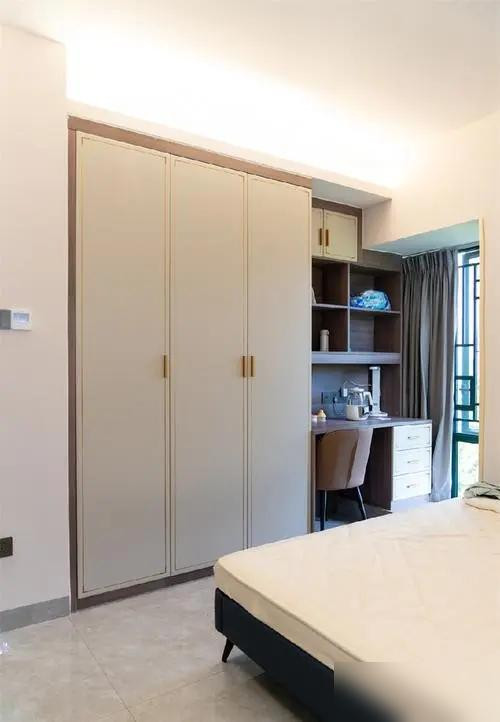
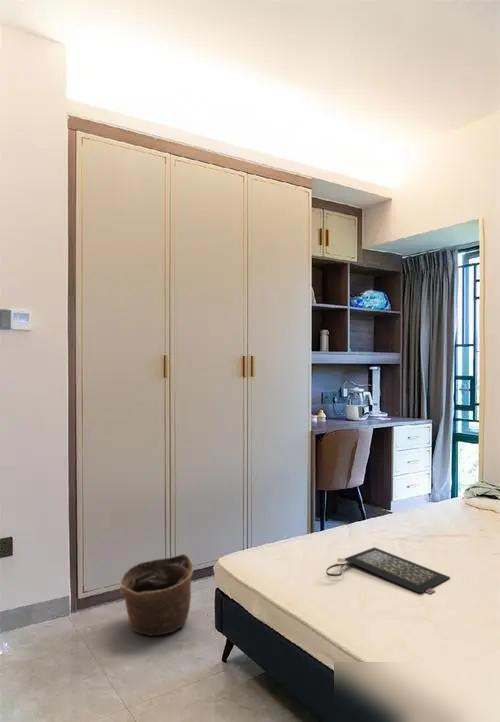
+ basket (157, 595)
+ clutch bag (389, 566)
